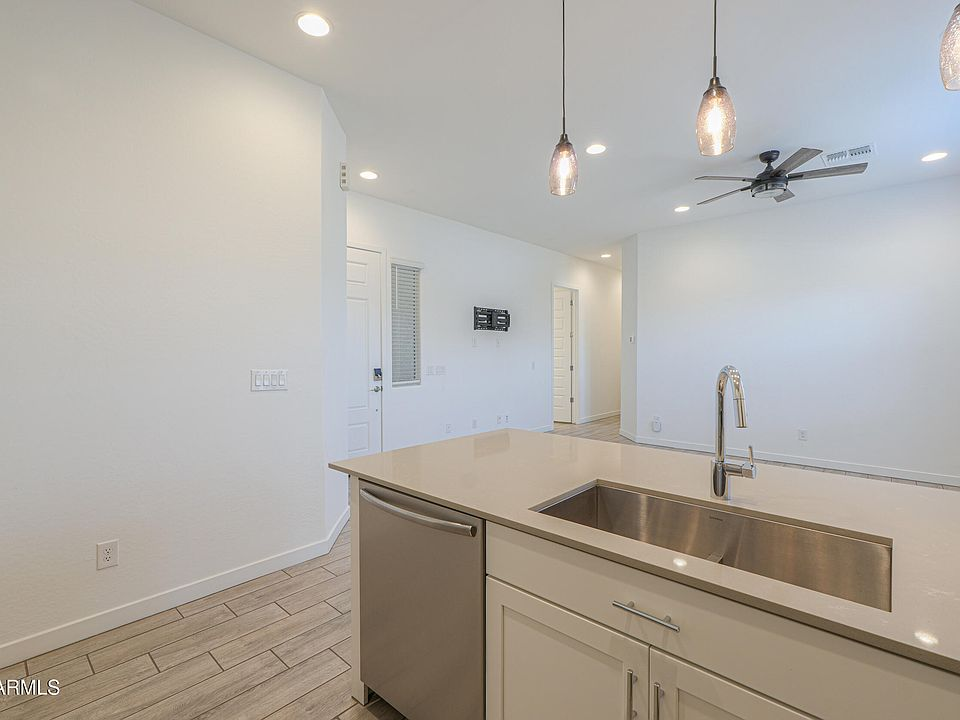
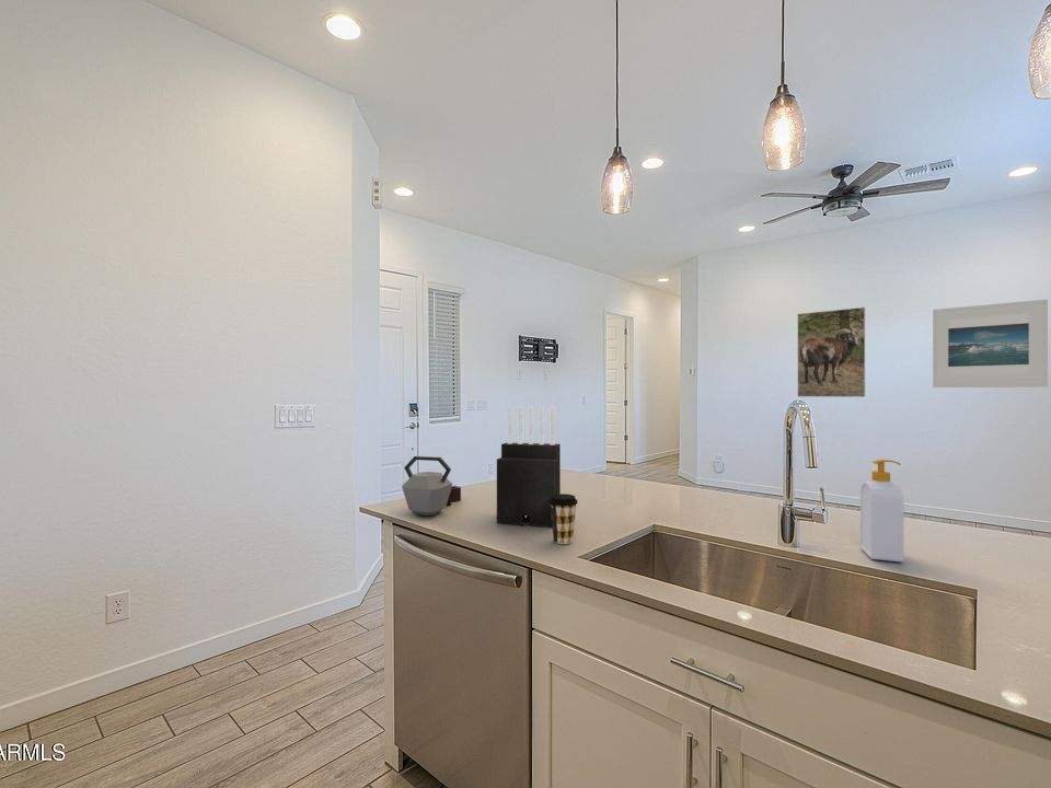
+ soap bottle (882, 507)
+ knife block (528, 464)
+ kettle (438, 480)
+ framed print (830, 354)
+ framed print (986, 346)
+ coffee cup (563, 519)
